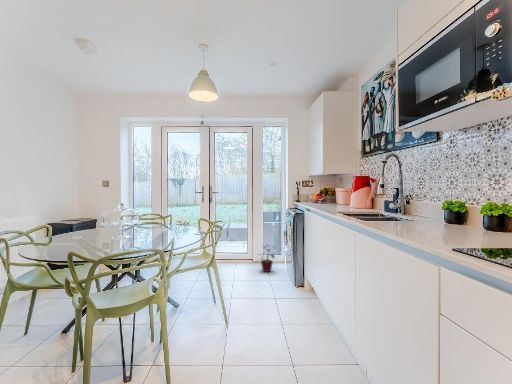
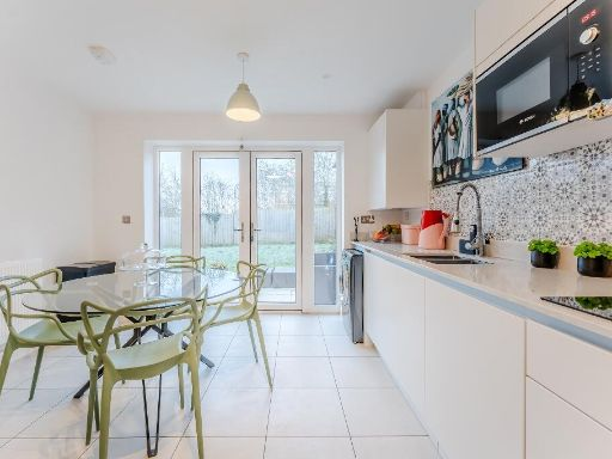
- potted plant (267, 256)
